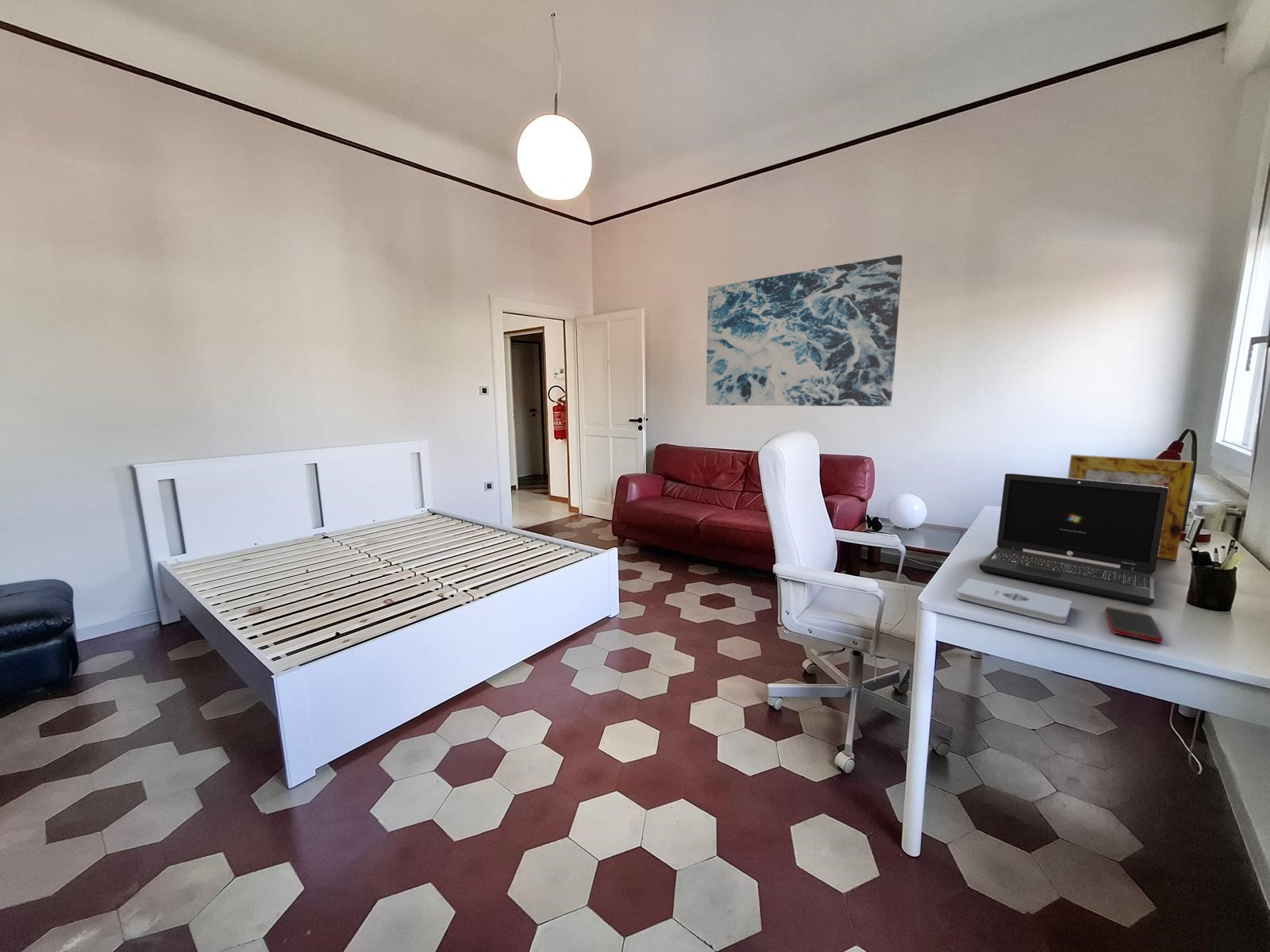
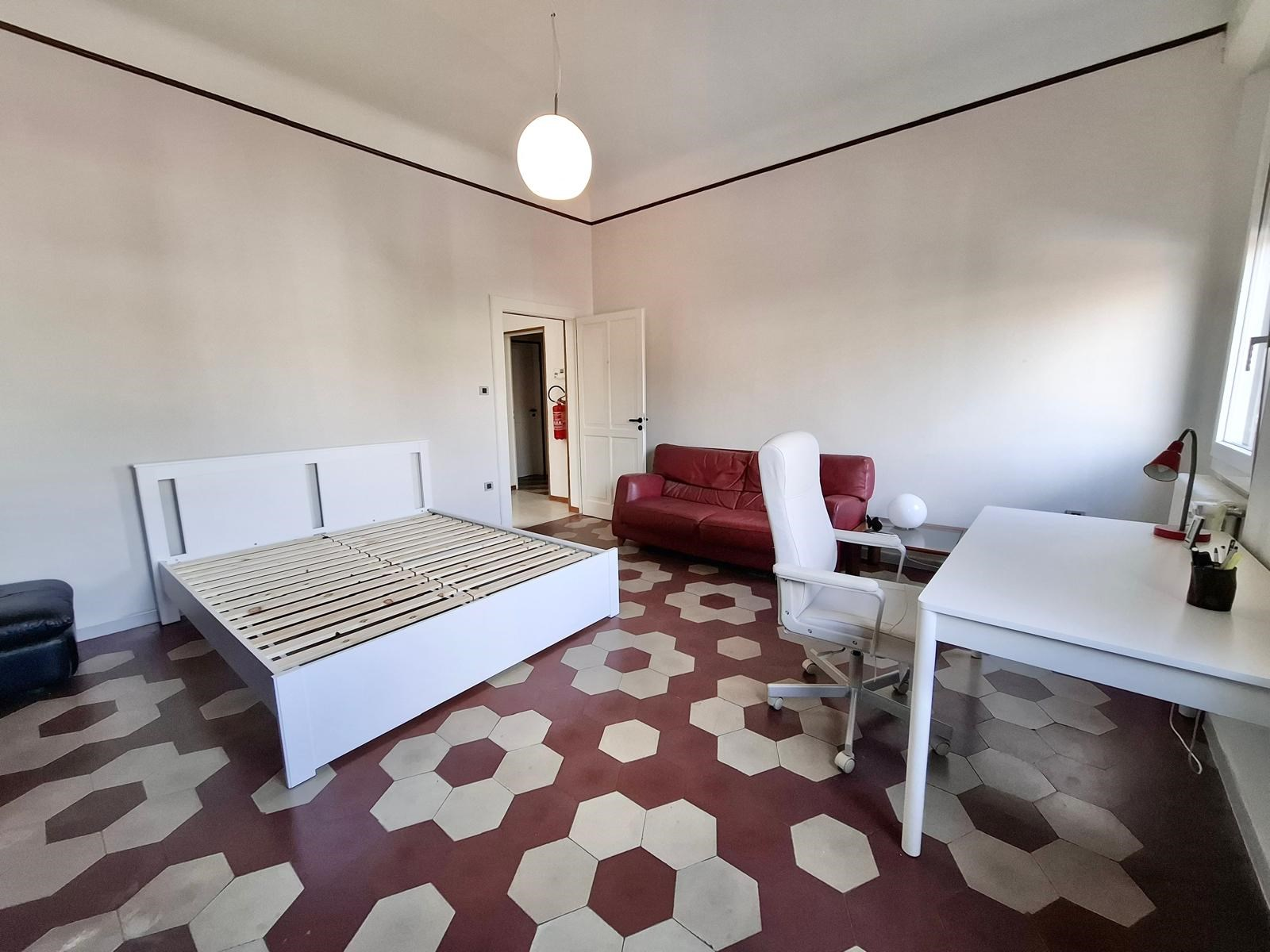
- laptop (1069, 531)
- cell phone (1132, 624)
- wall art (791, 340)
- picture frame (1121, 482)
- notepad (1012, 599)
